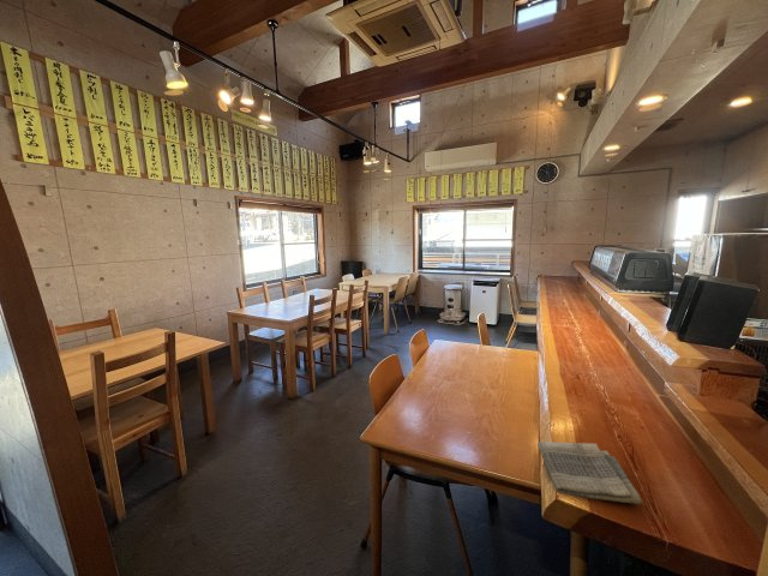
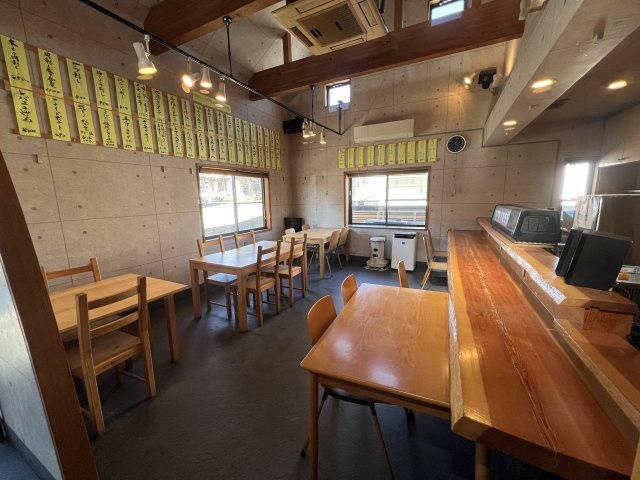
- dish towel (583, 467)
